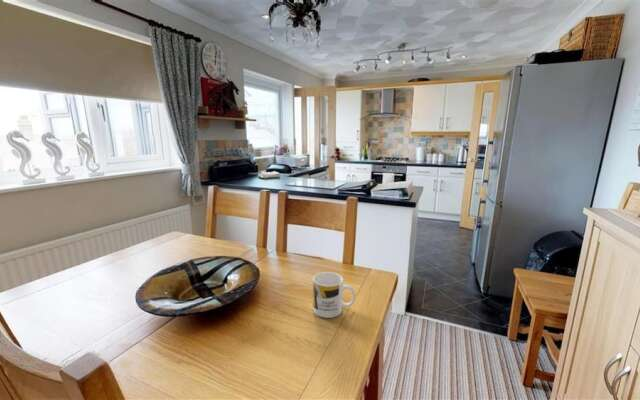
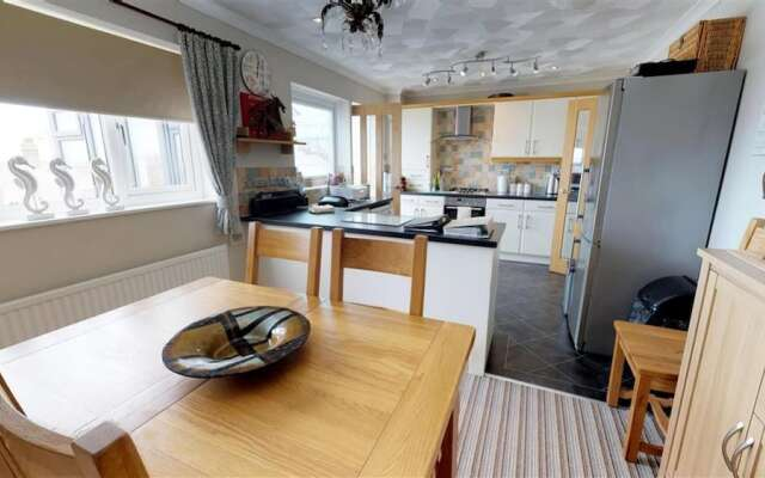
- mug (333, 295)
